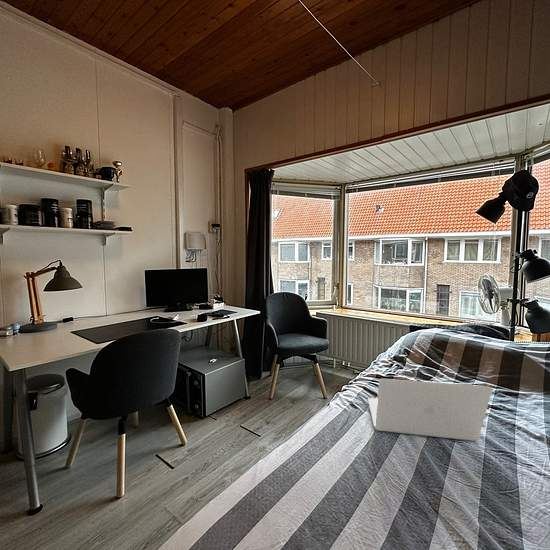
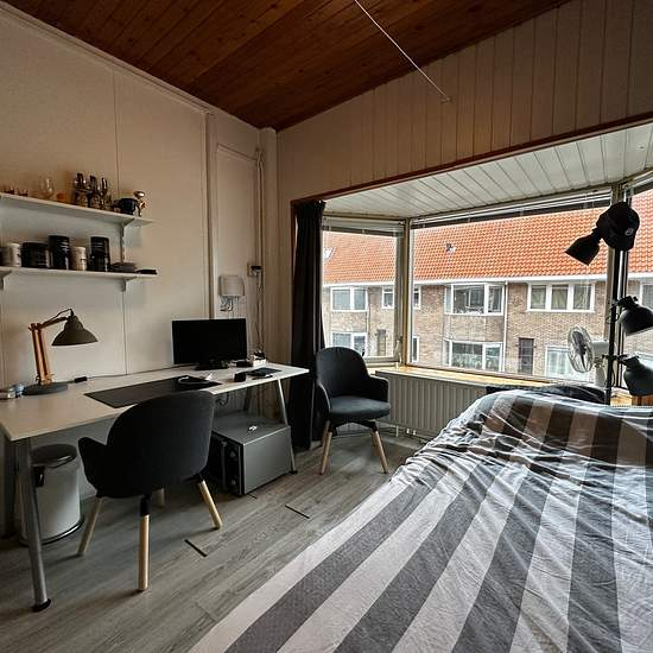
- laptop (419, 394)
